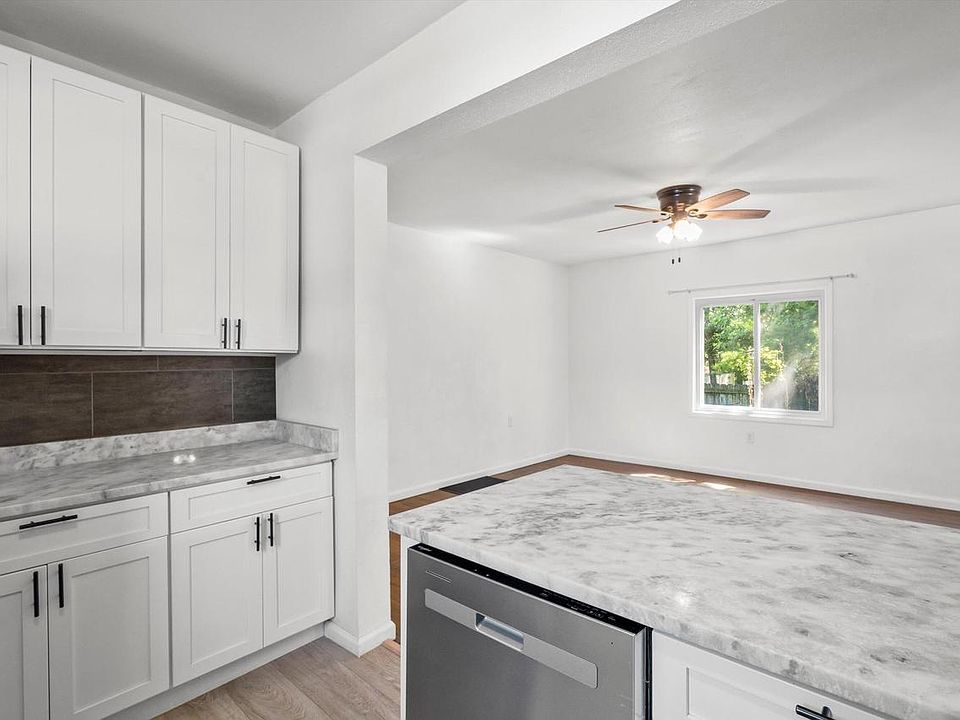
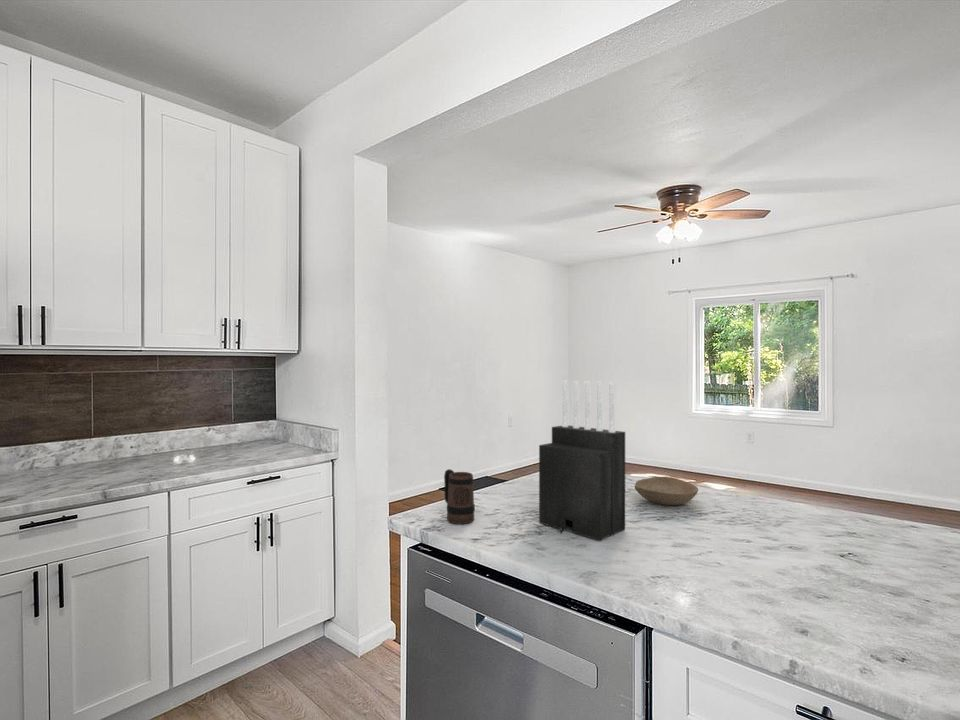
+ mug (457, 495)
+ knife block (578, 454)
+ bowl (666, 492)
